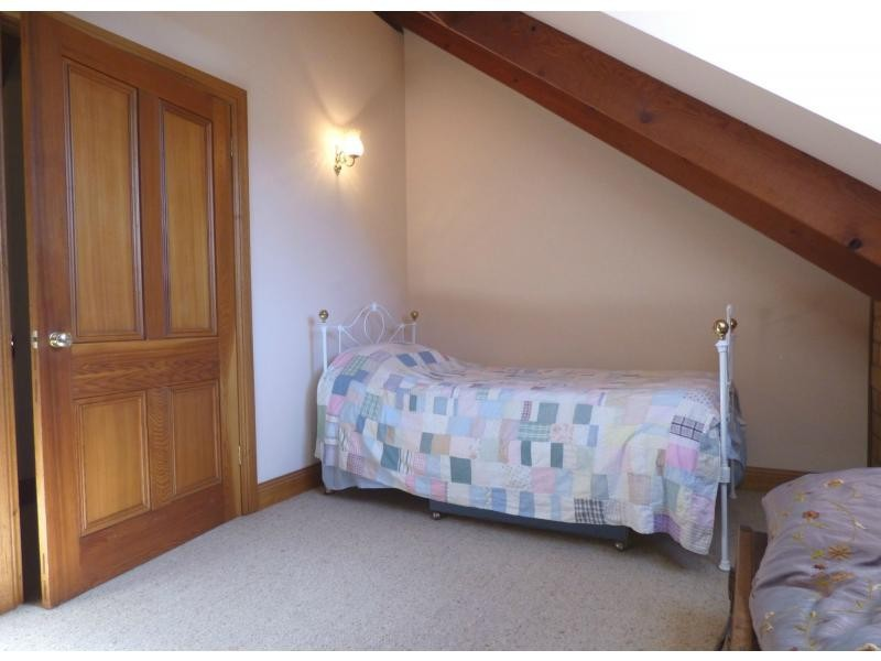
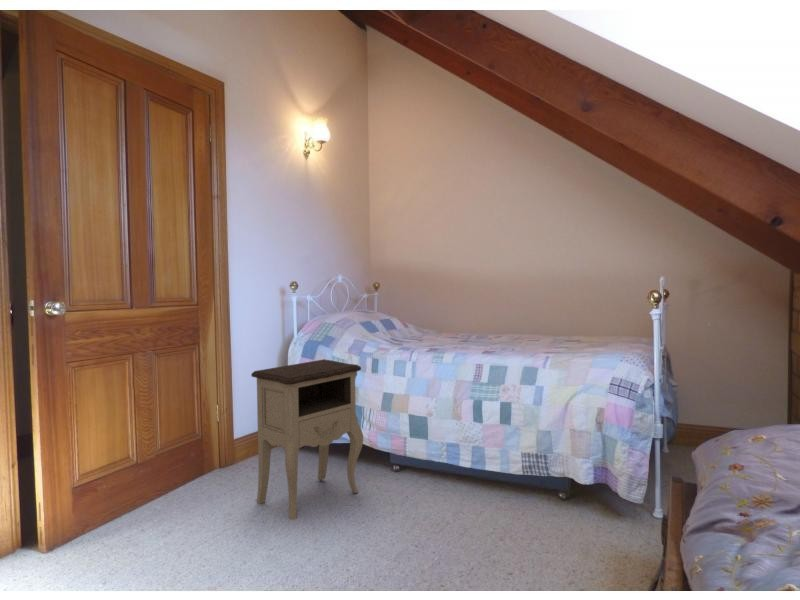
+ nightstand (309, 433)
